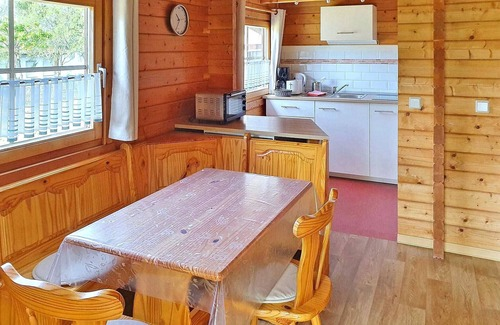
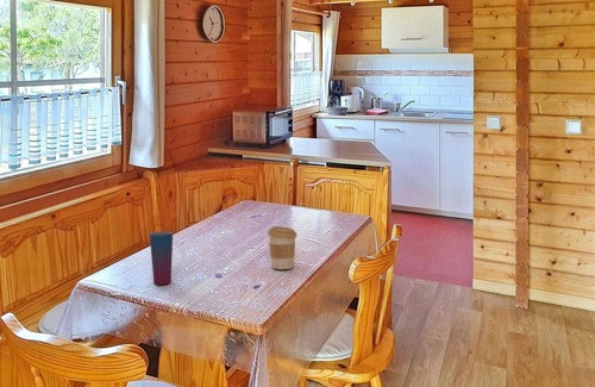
+ coffee cup (282, 246)
+ cup (162, 257)
